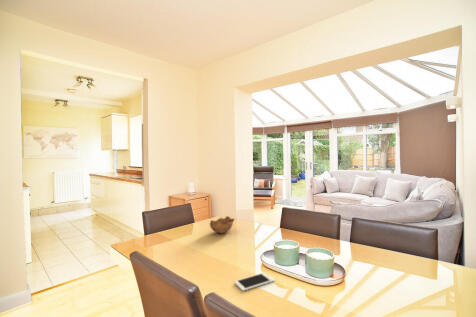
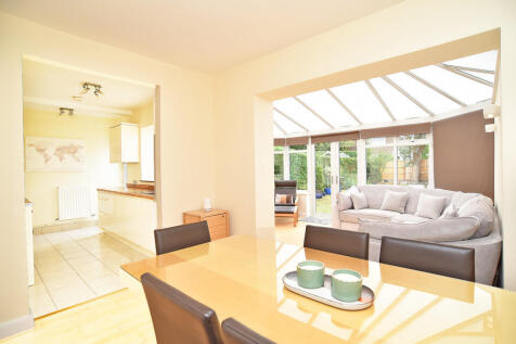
- bowl (222, 225)
- cell phone (254, 281)
